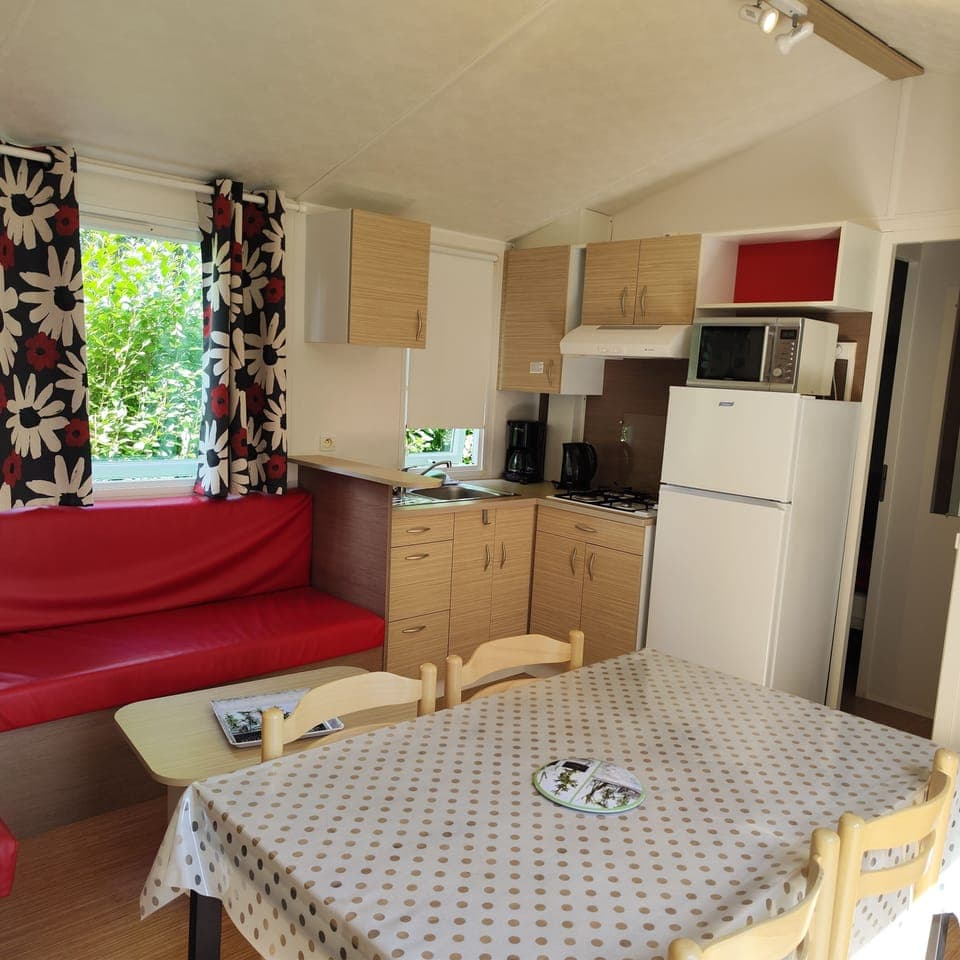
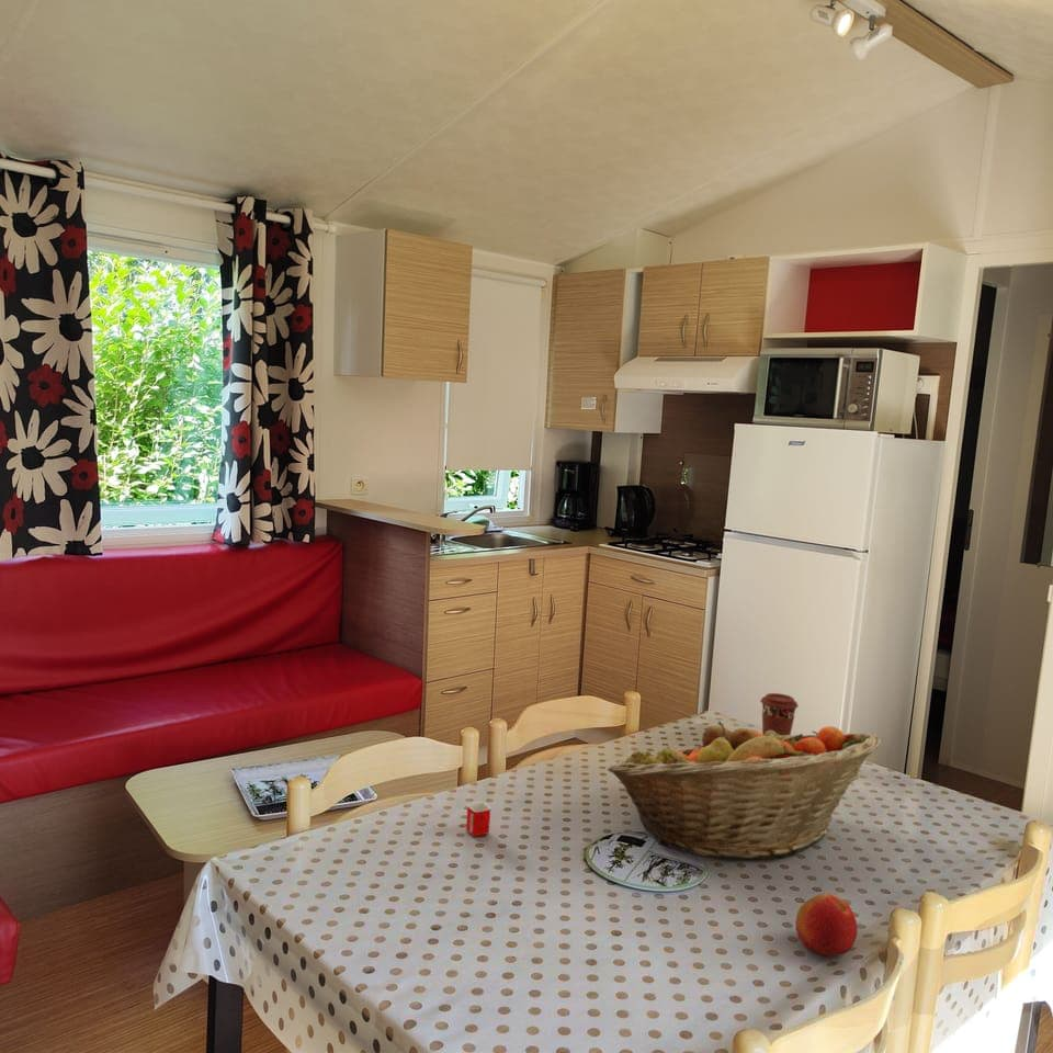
+ coffee cup (777, 722)
+ fruit basket (744, 773)
+ mug (467, 814)
+ apple (826, 921)
